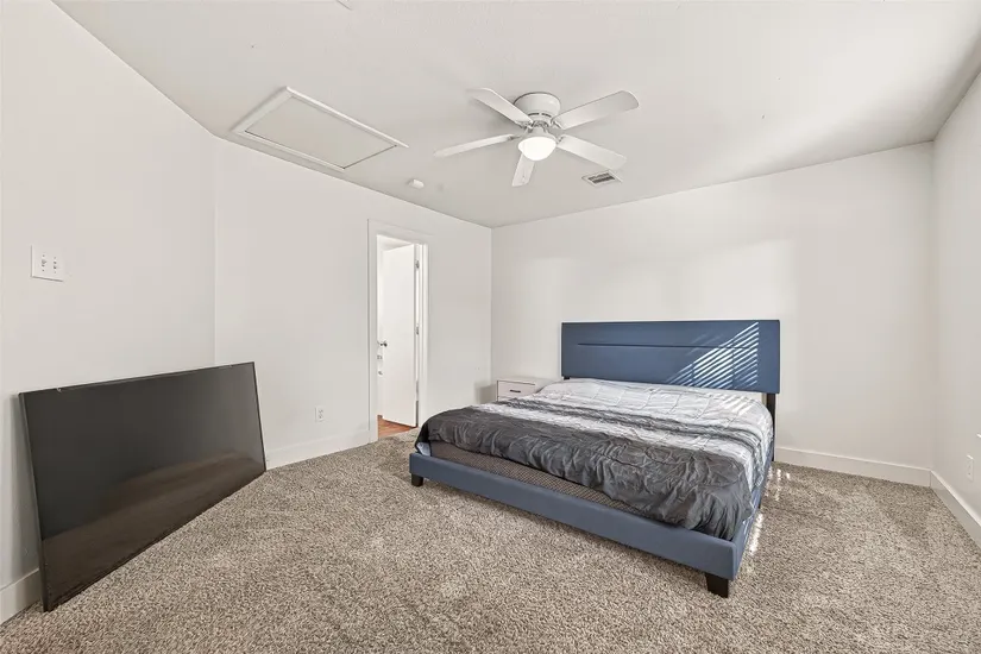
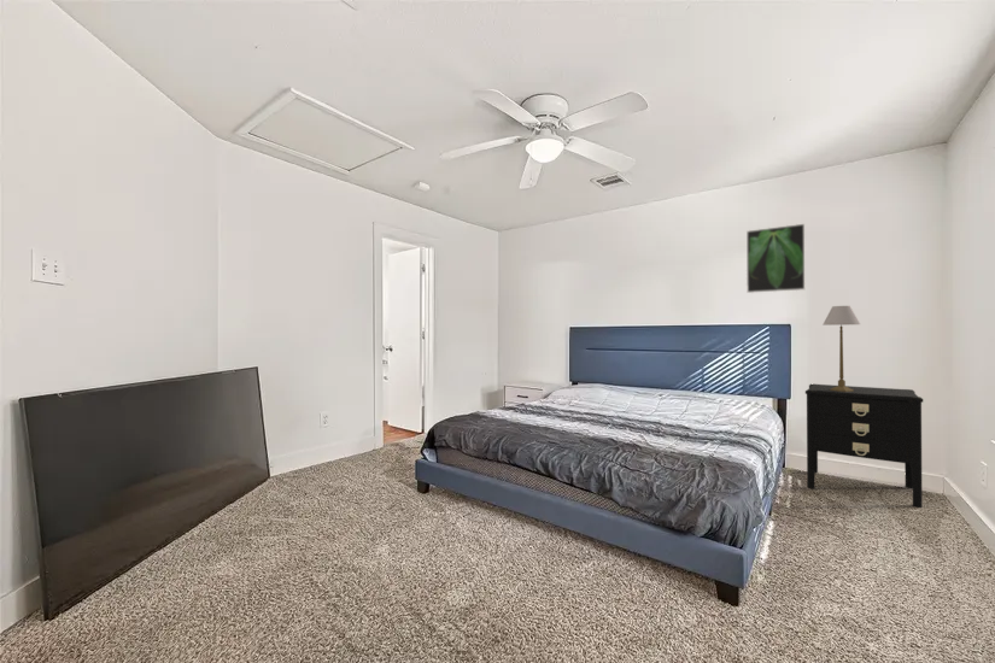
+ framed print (774, 259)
+ nightstand (859, 439)
+ table lamp (841, 347)
